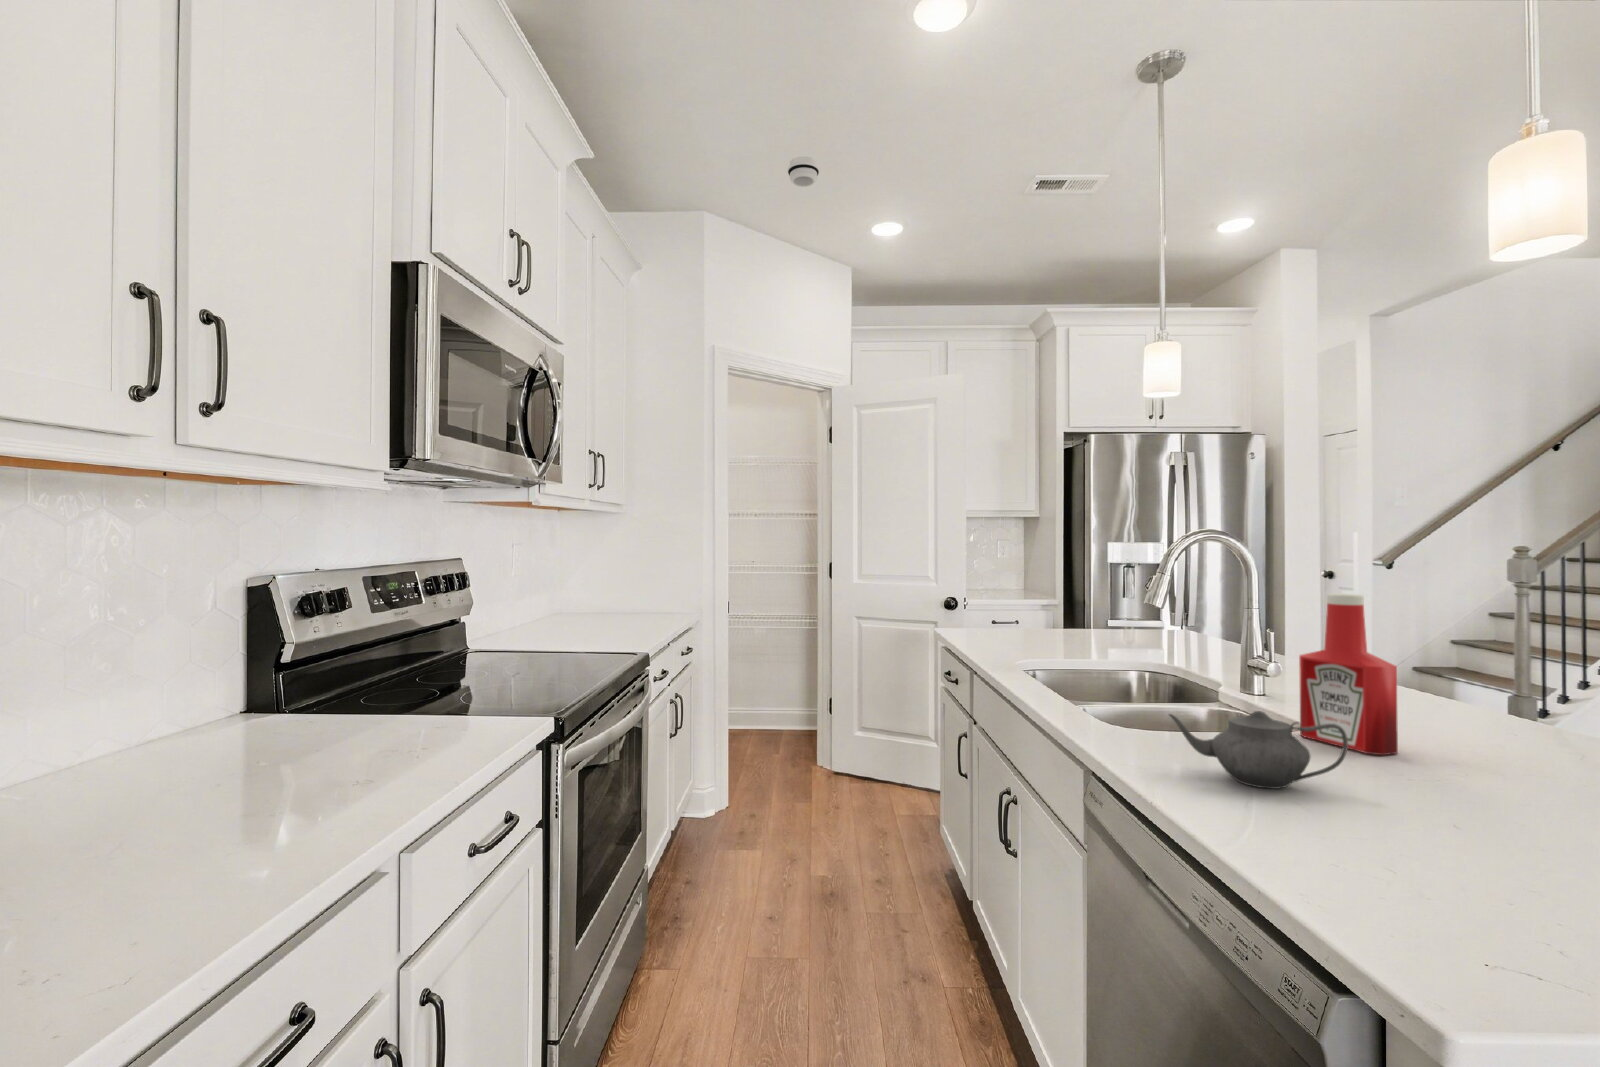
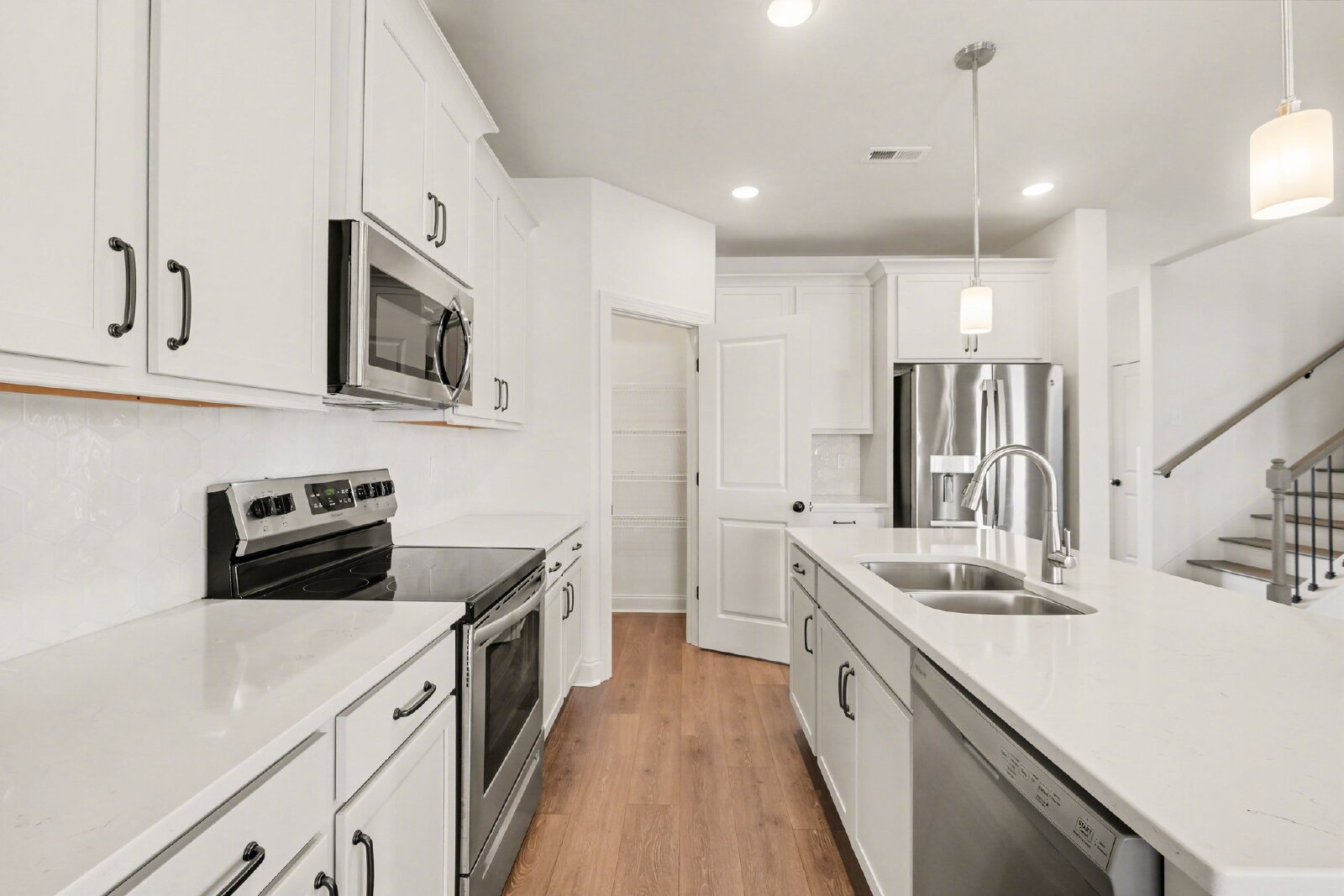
- smoke detector (804, 171)
- teapot (1254, 745)
- soap bottle (1345, 668)
